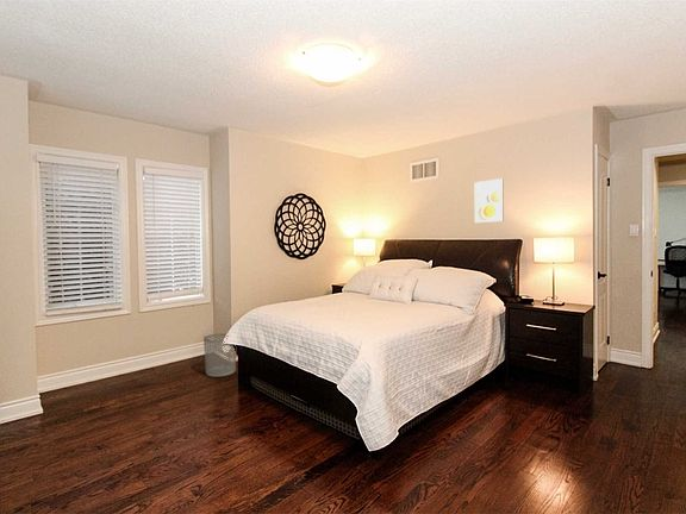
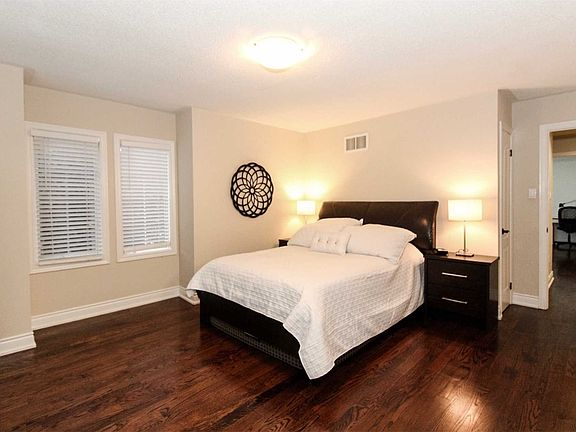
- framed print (488, 201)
- waste bin (220, 355)
